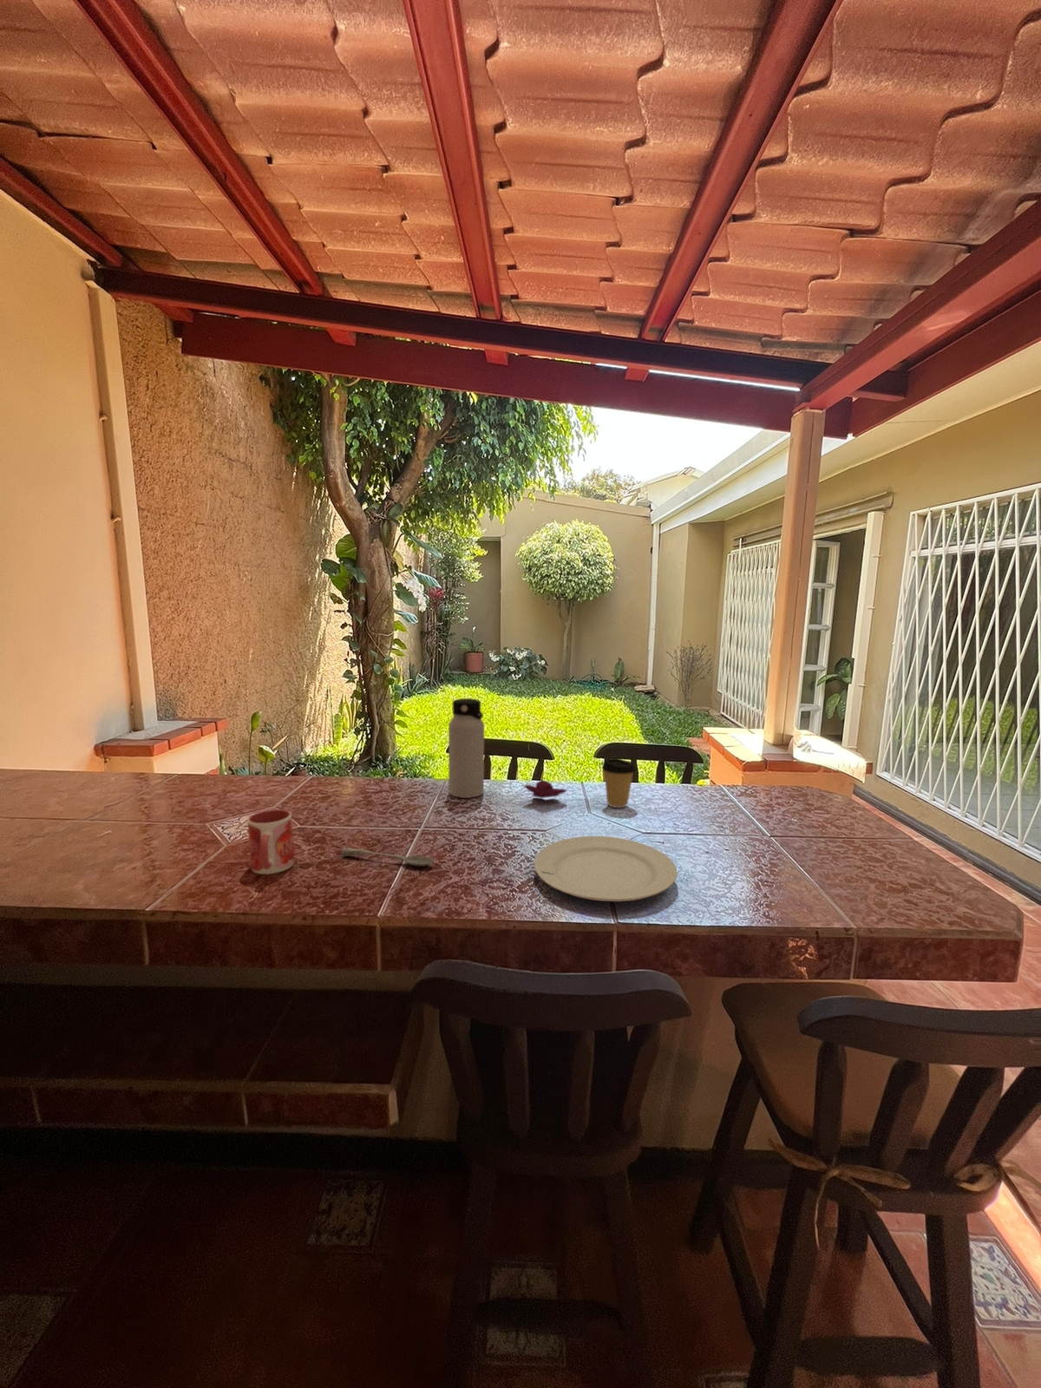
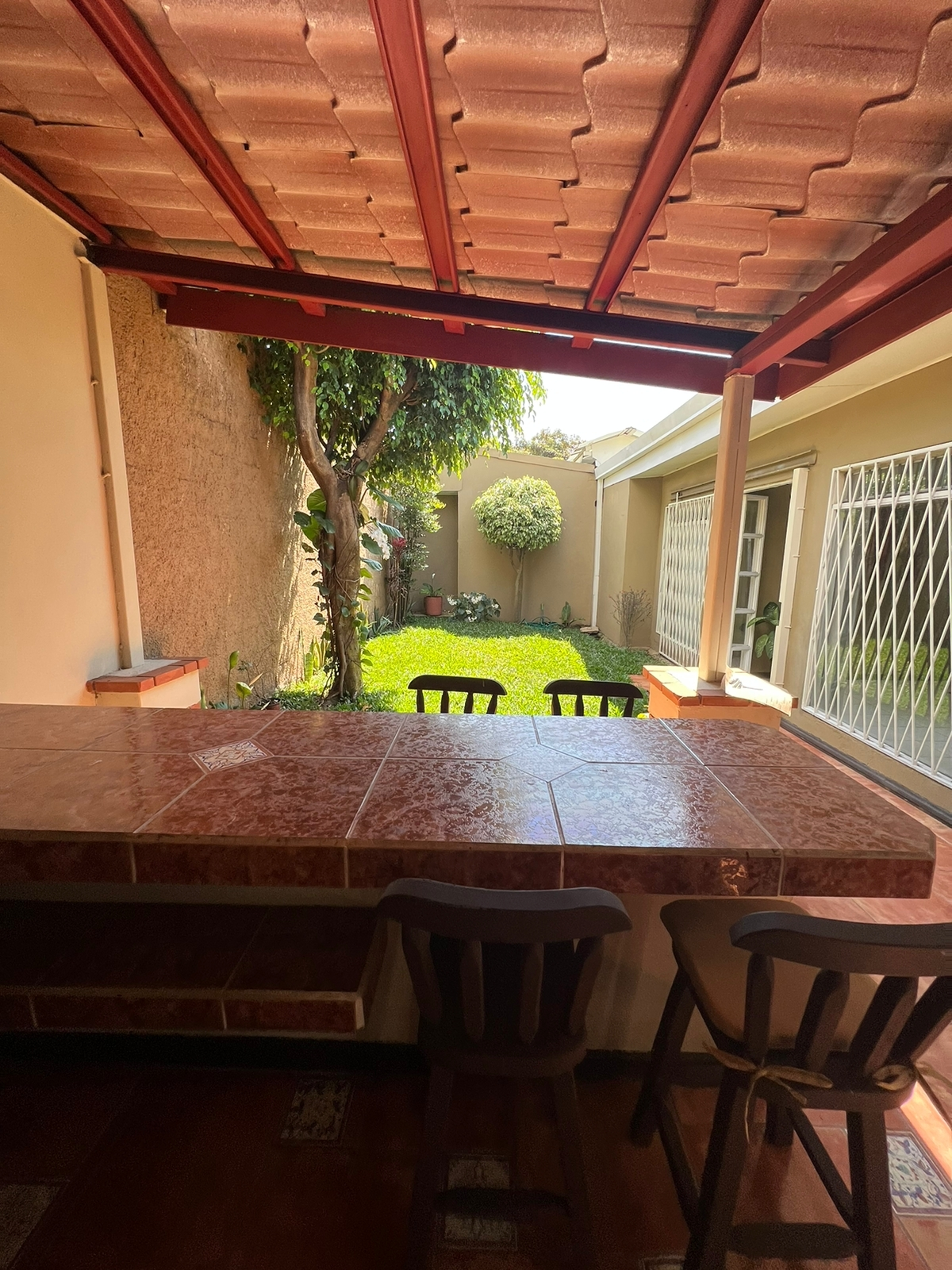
- coffee cup (618, 783)
- water bottle (466, 746)
- soupspoon (387, 856)
- chinaware (604, 870)
- flower (545, 789)
- mug (267, 845)
